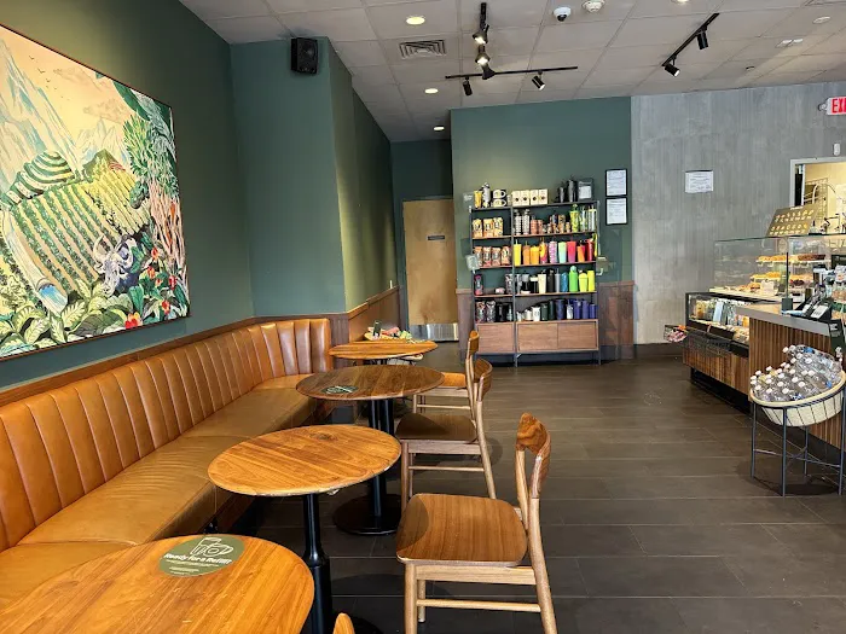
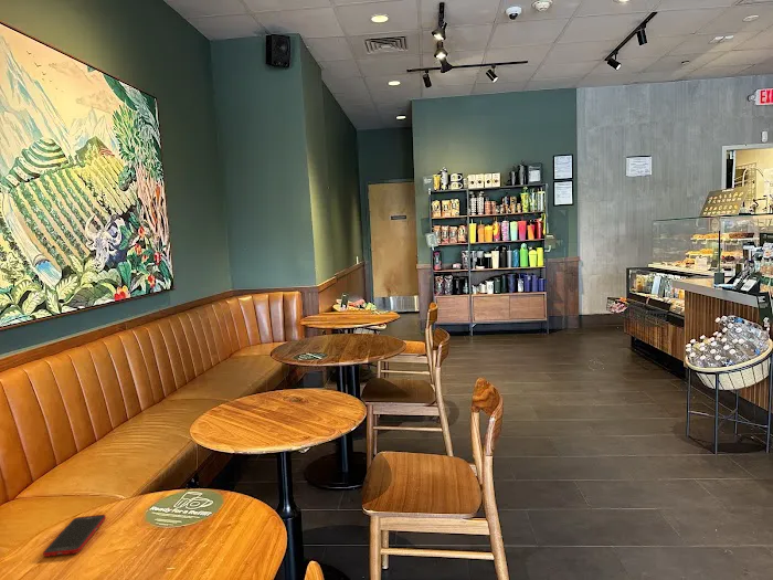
+ cell phone (76, 534)
